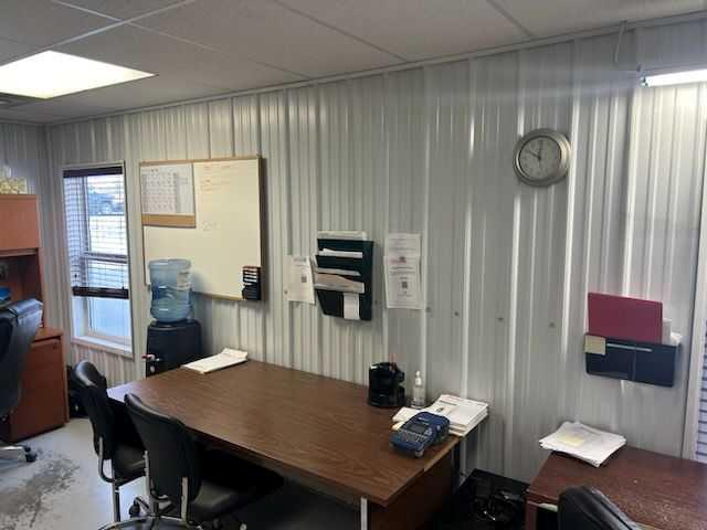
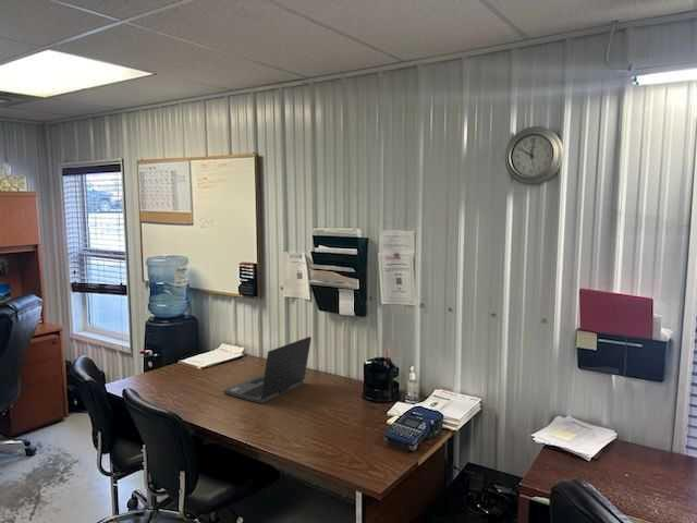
+ laptop (268, 364)
